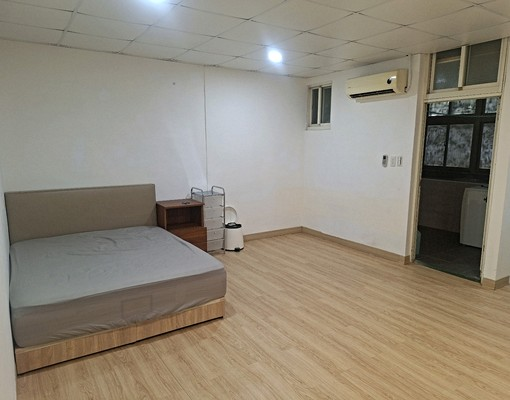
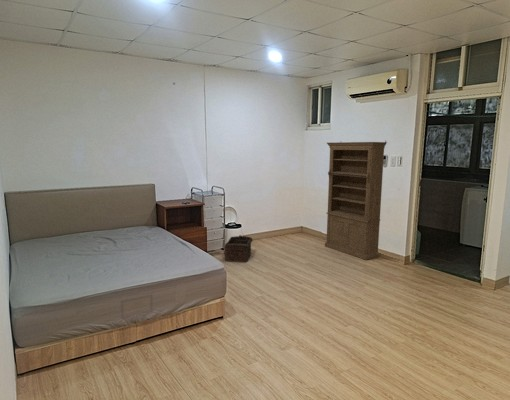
+ basket (240, 247)
+ bookcase (352, 197)
